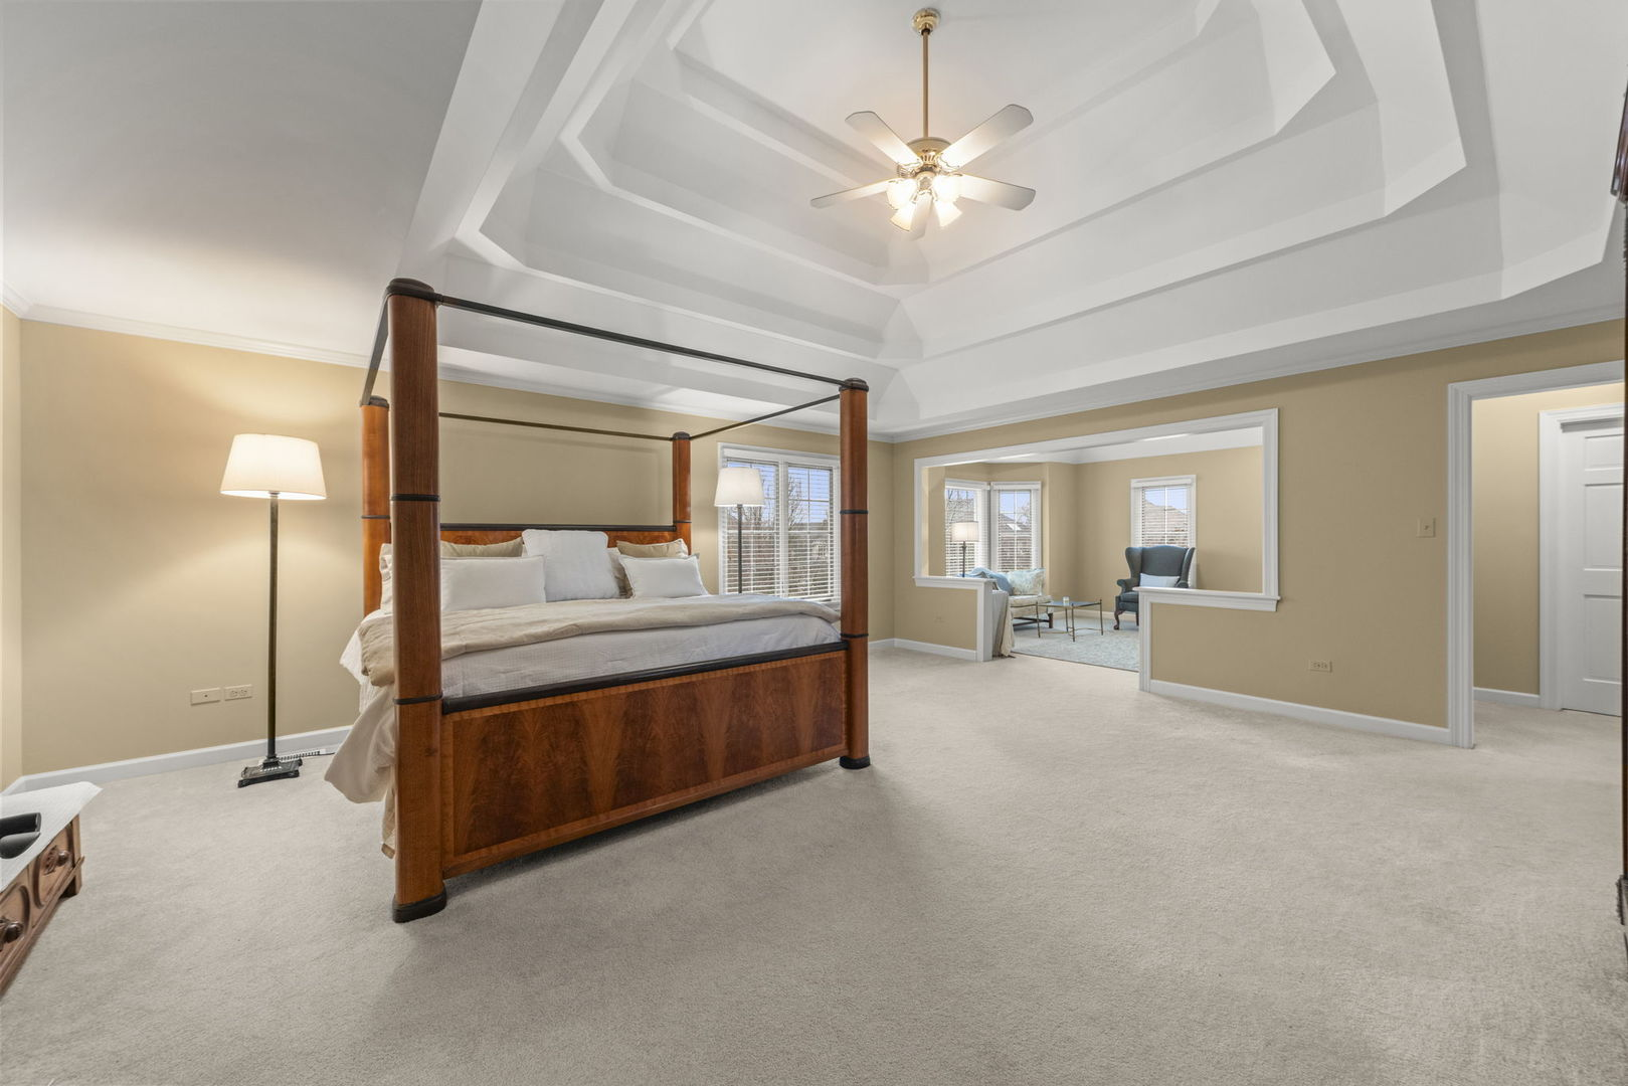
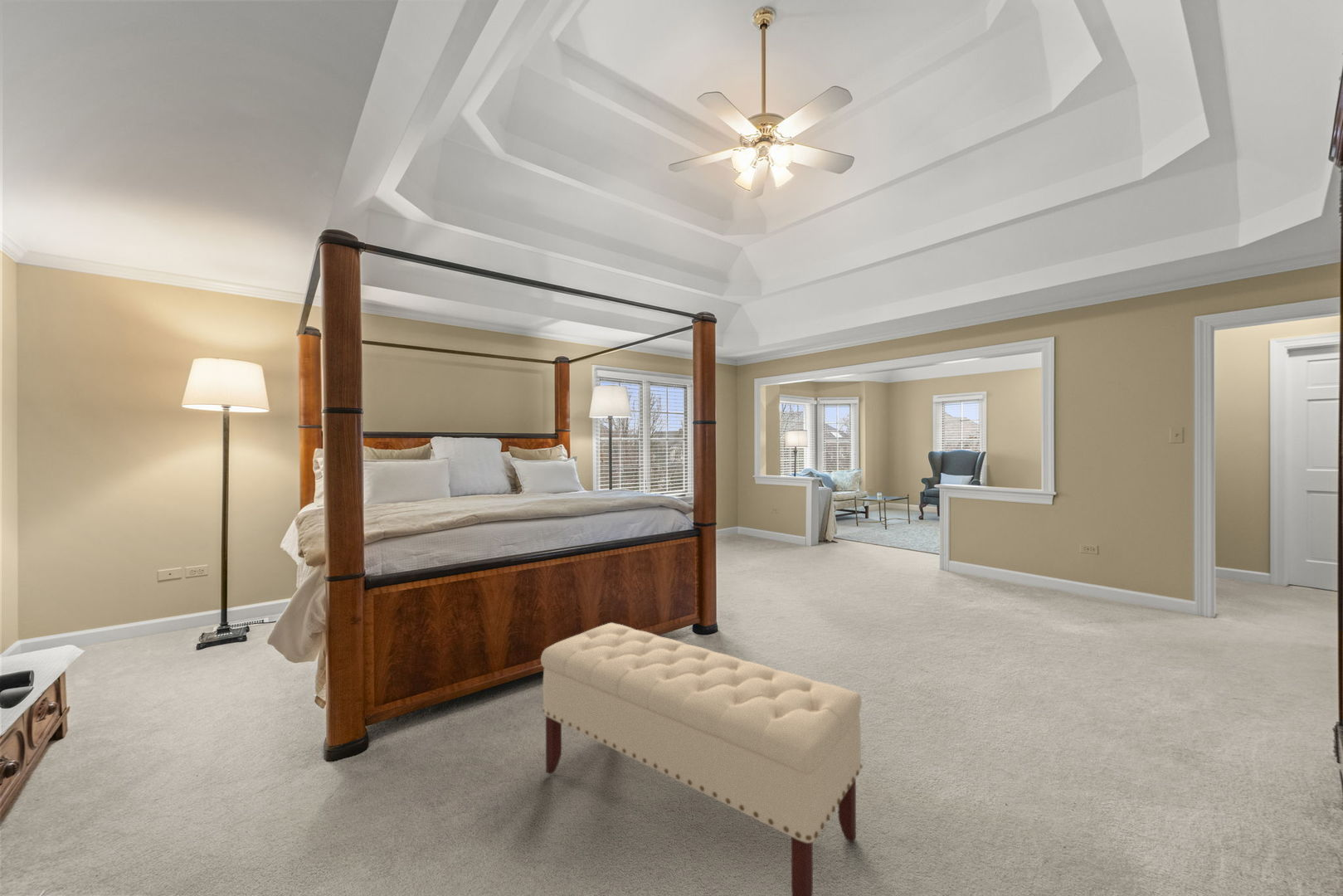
+ bench (686, 733)
